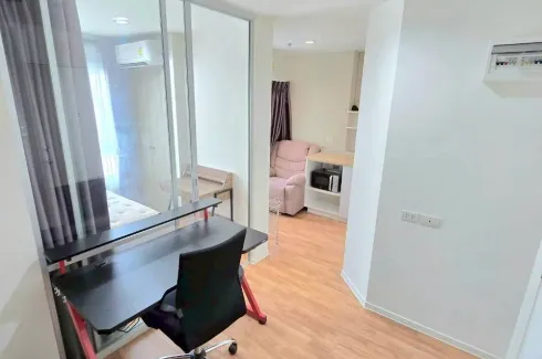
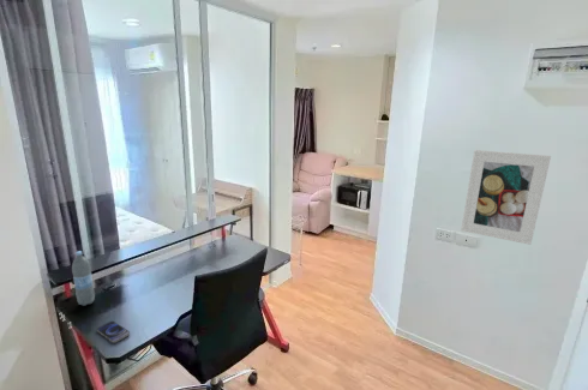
+ water bottle (83, 277)
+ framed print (502, 196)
+ smartphone (113, 331)
